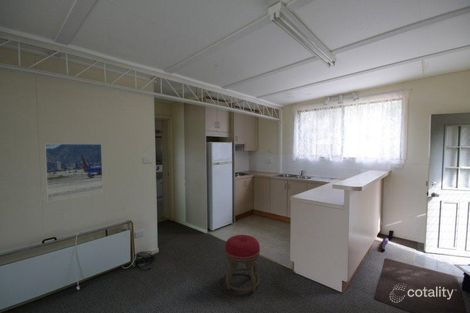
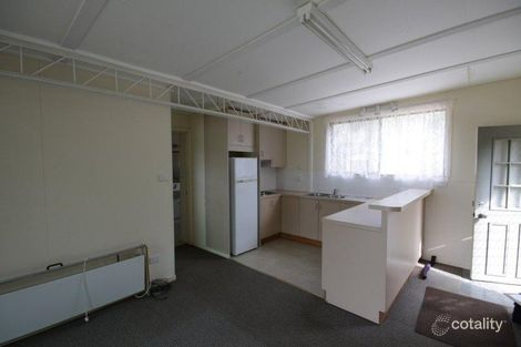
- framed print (76, 170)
- stool (242, 261)
